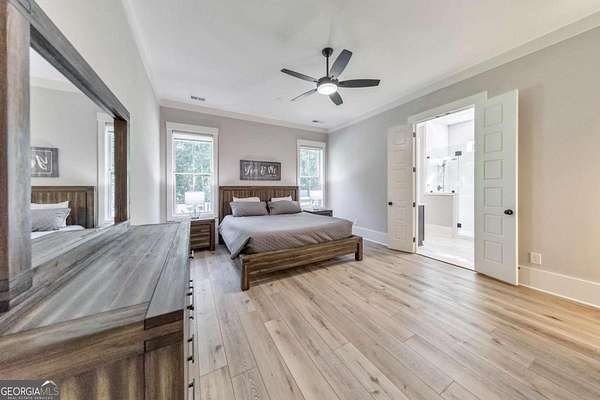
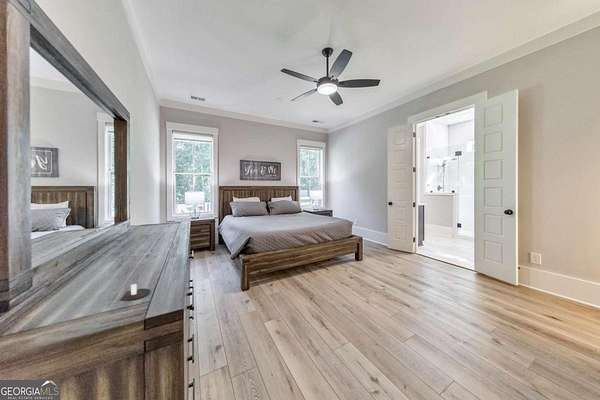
+ candle (138, 289)
